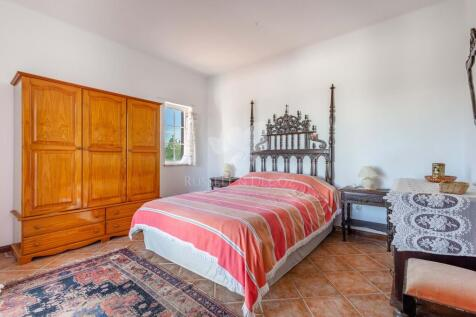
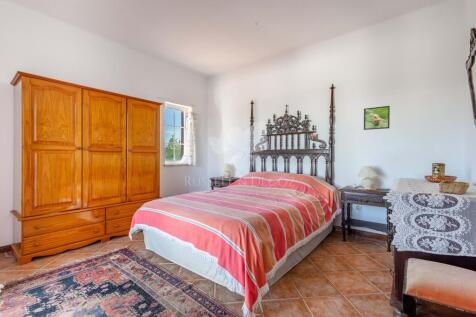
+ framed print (376, 118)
